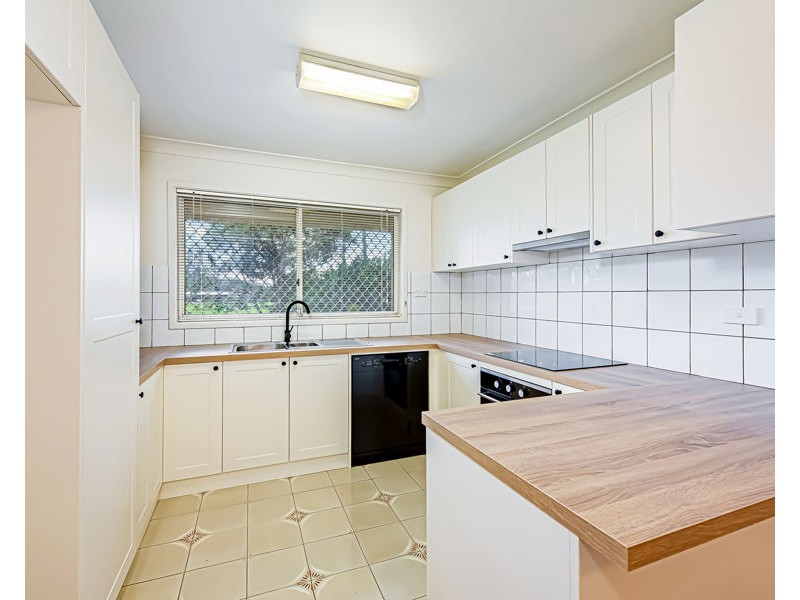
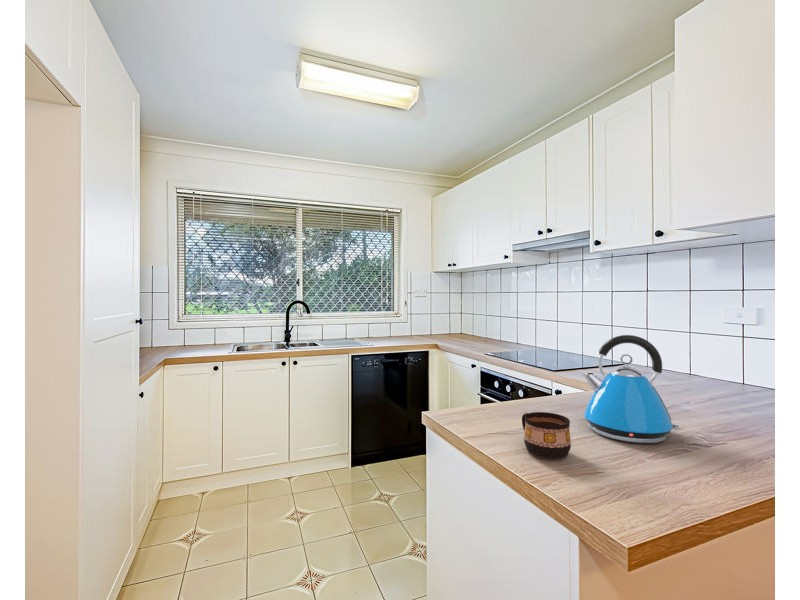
+ kettle (629, 383)
+ cup (546, 434)
